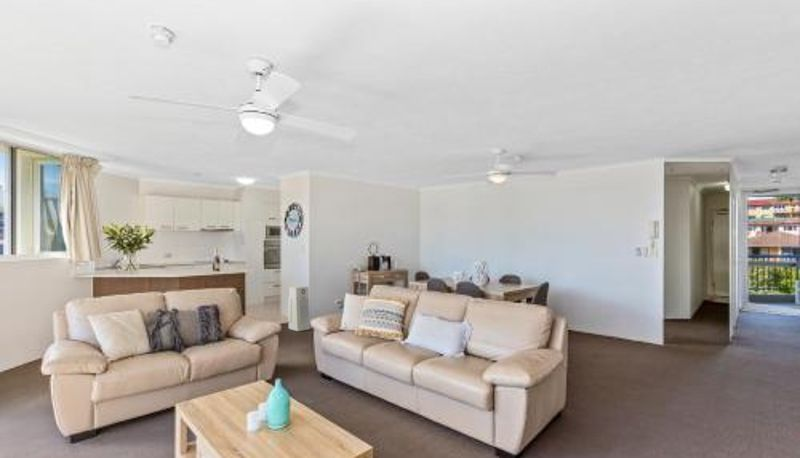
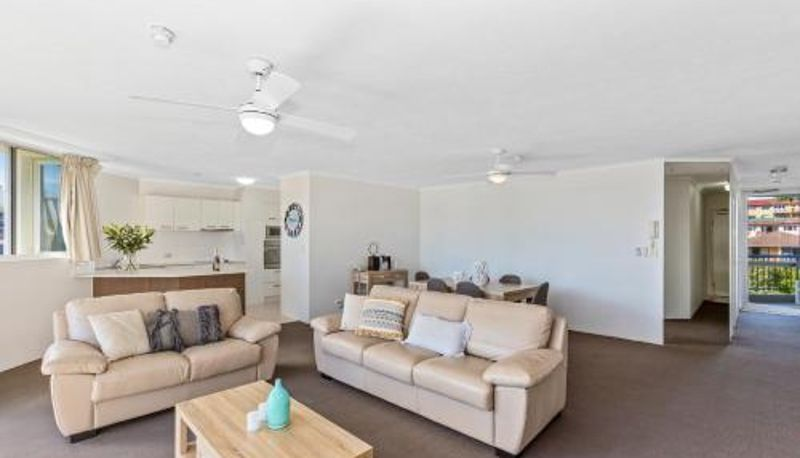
- air purifier (298, 307)
